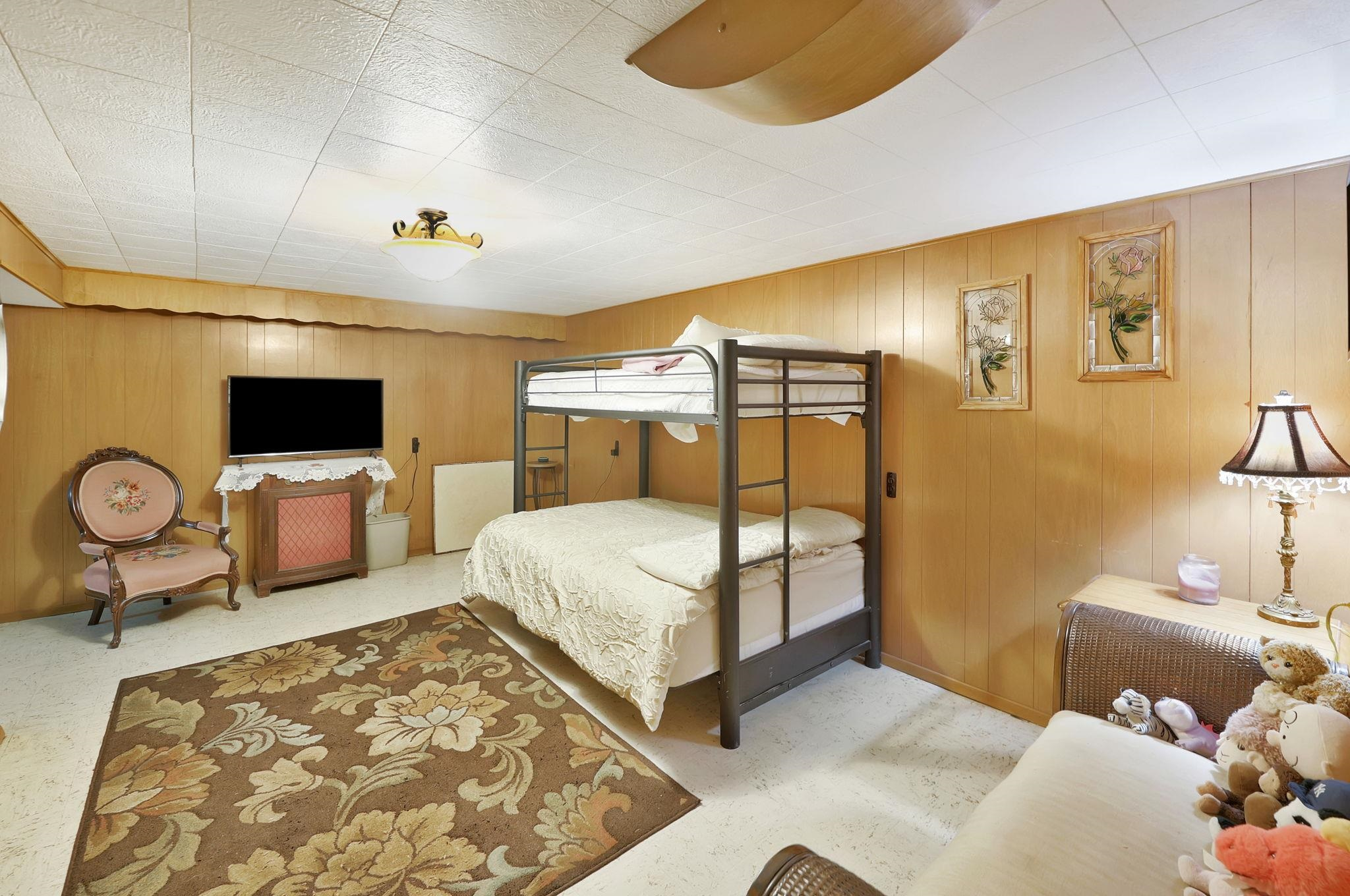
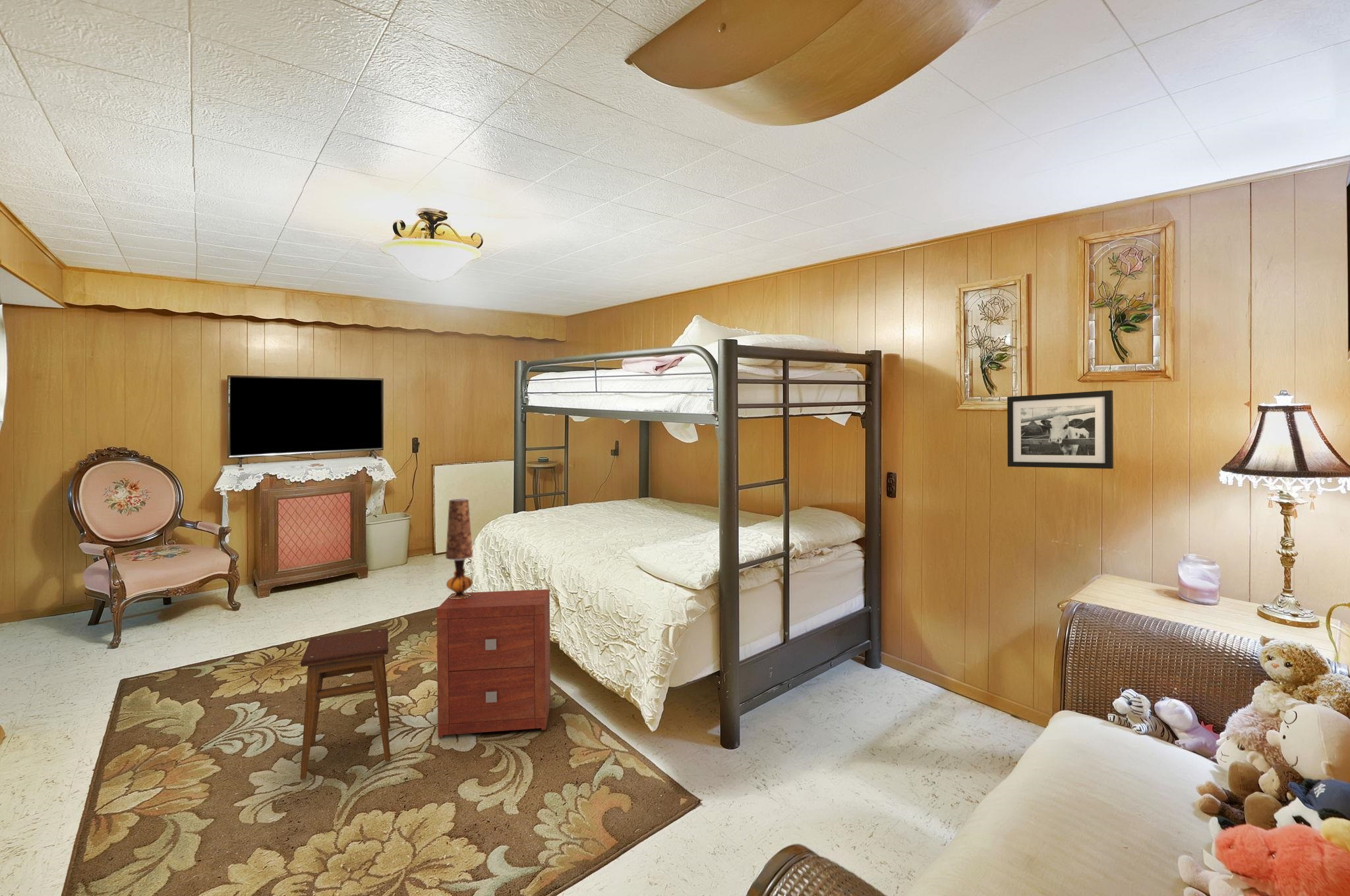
+ nightstand (496, 659)
+ picture frame (1057, 430)
+ table lamp (459, 547)
+ stool (348, 694)
